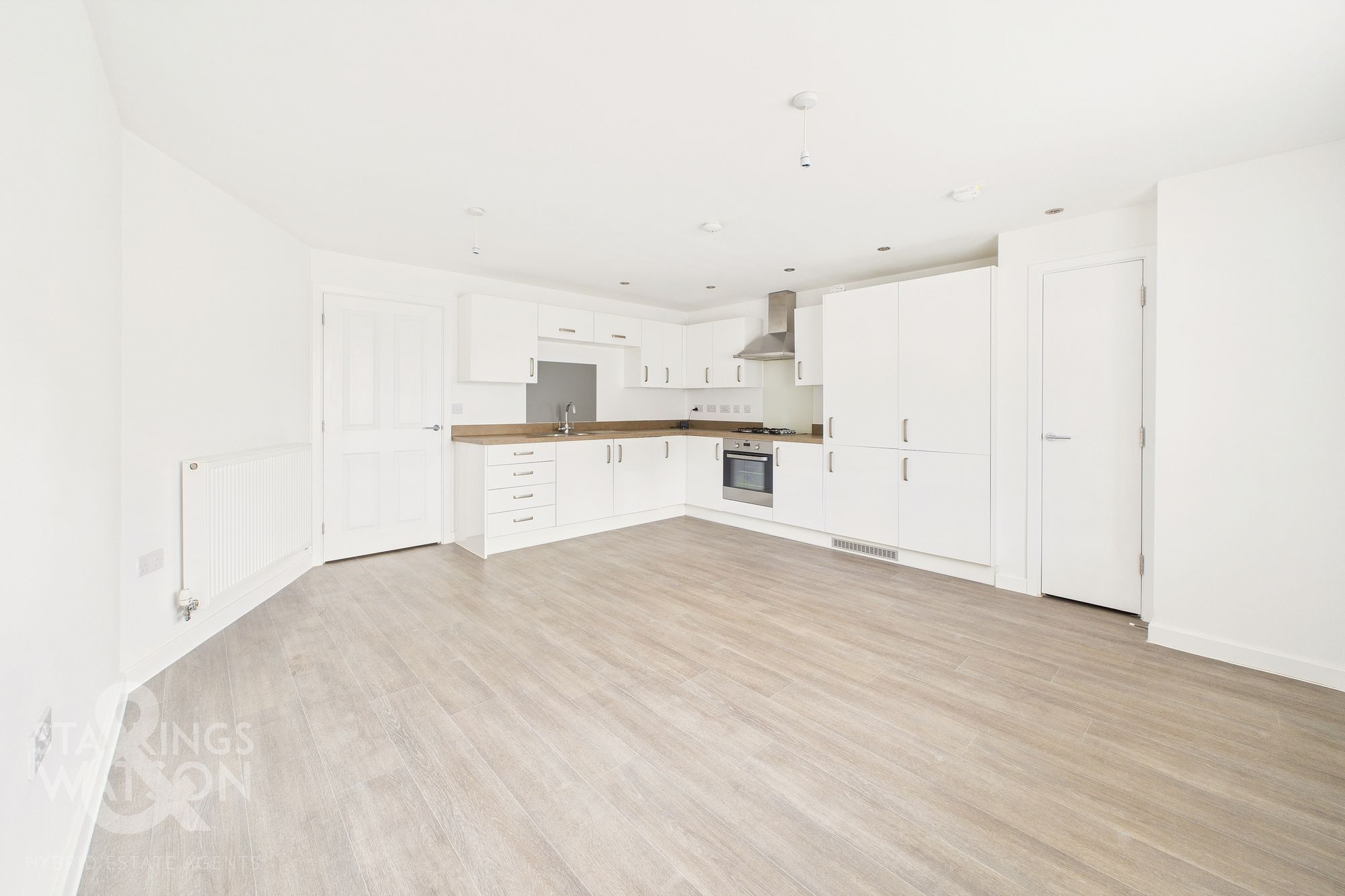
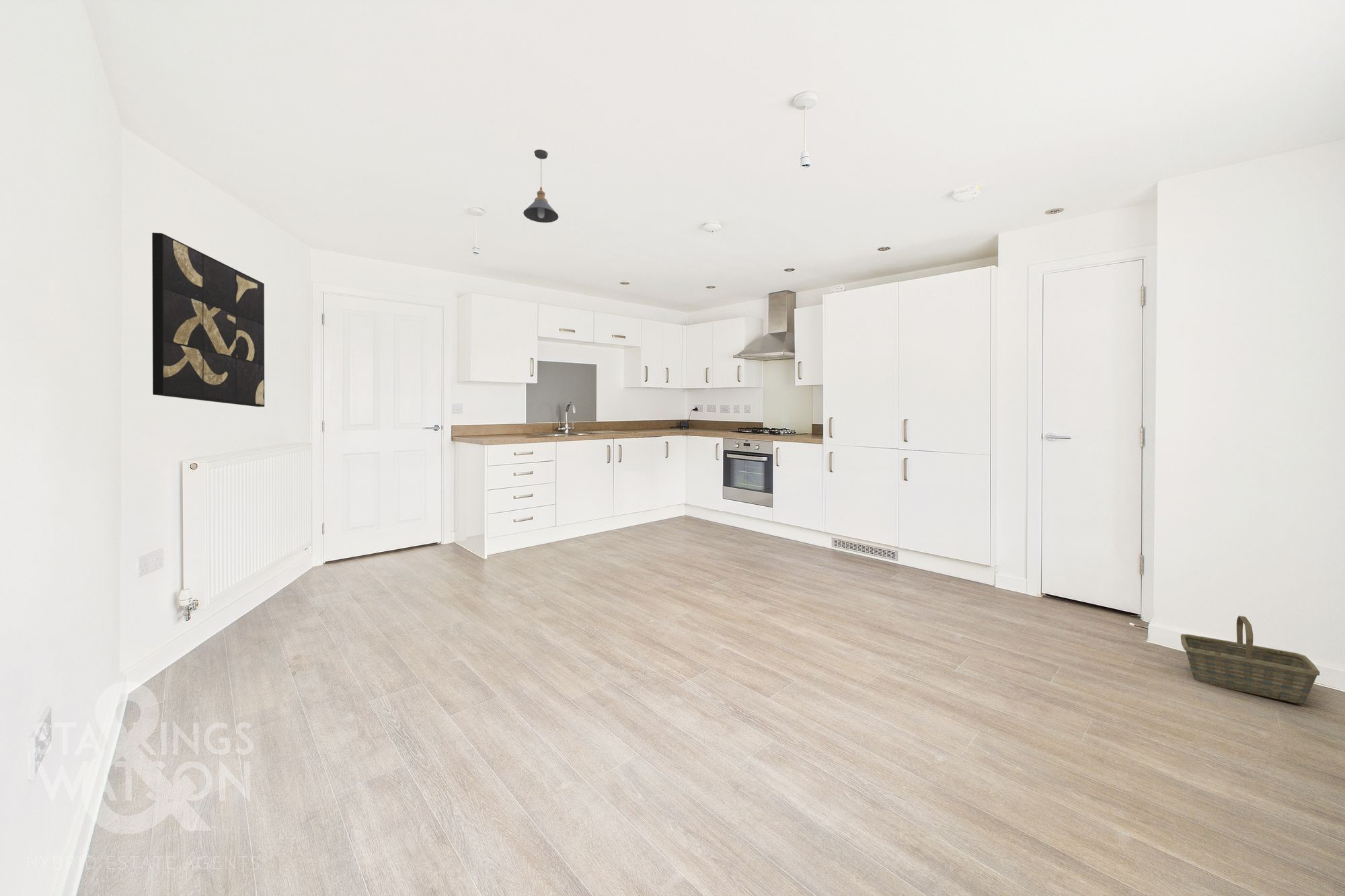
+ basket (1243, 652)
+ wall art (215, 331)
+ pendant light (541, 186)
